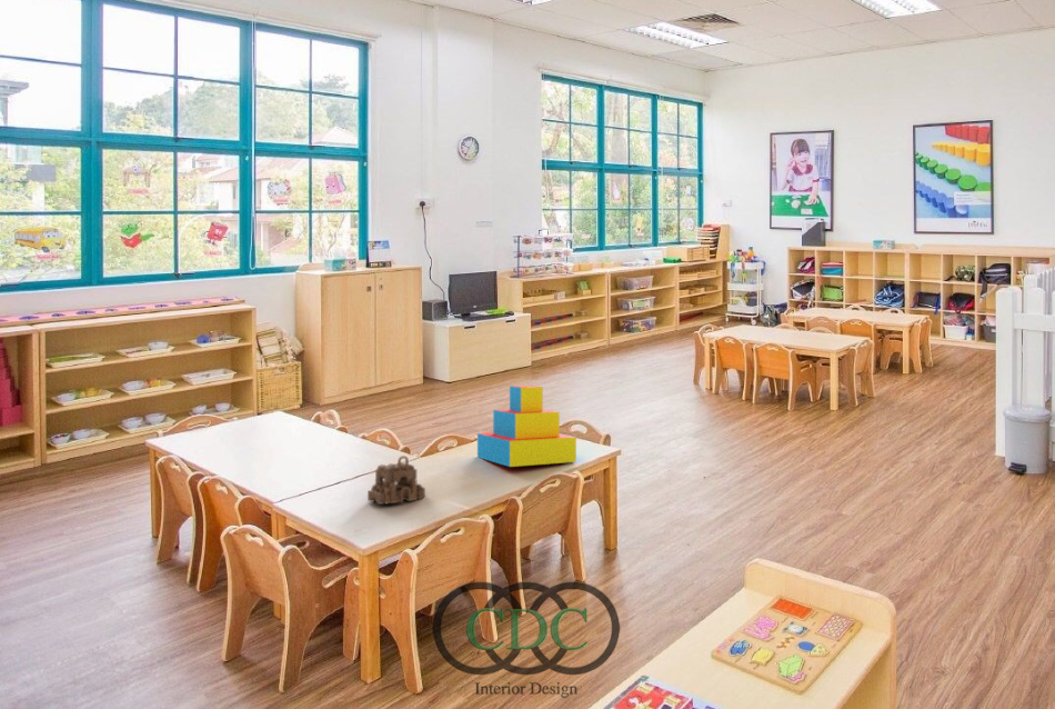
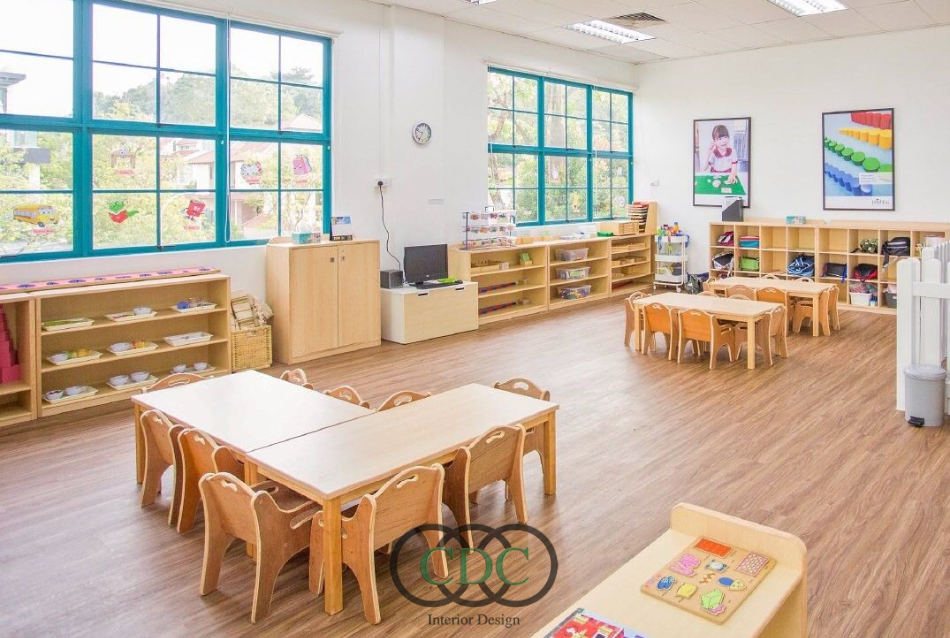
- toy blocks (525, 422)
- wooden puzzle (396, 477)
